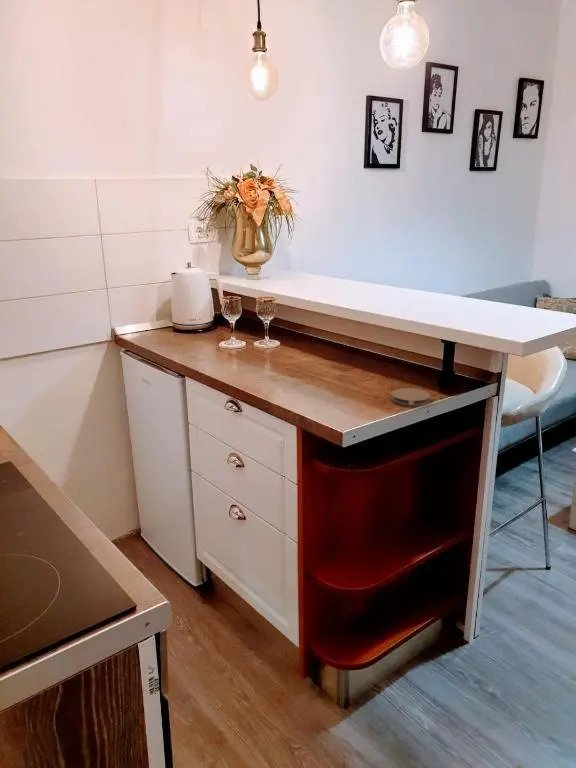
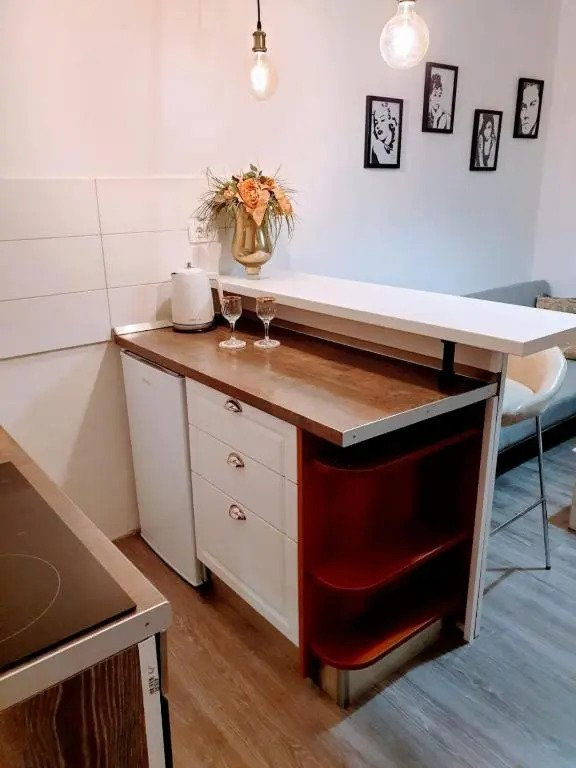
- coaster (410, 396)
